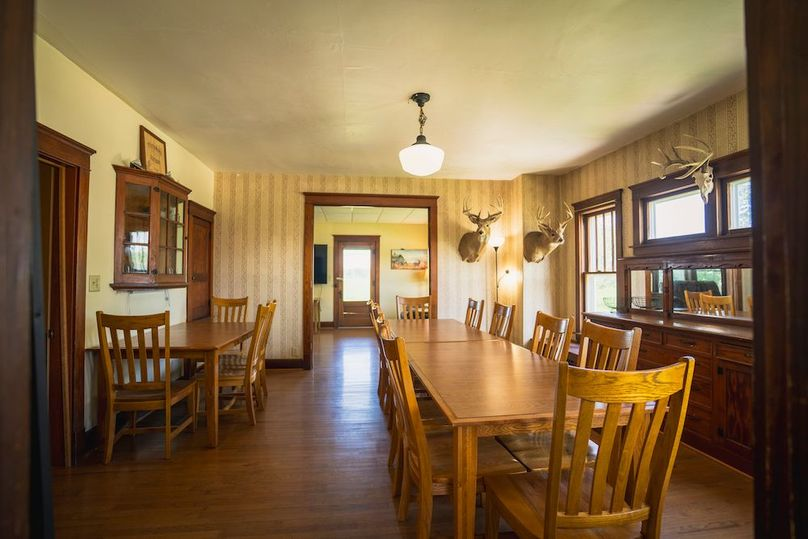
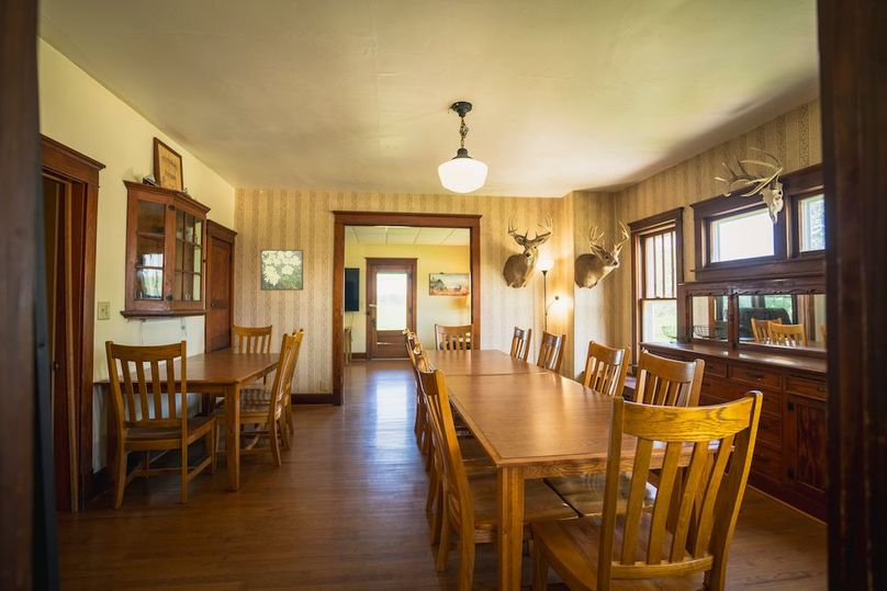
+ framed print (282, 270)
